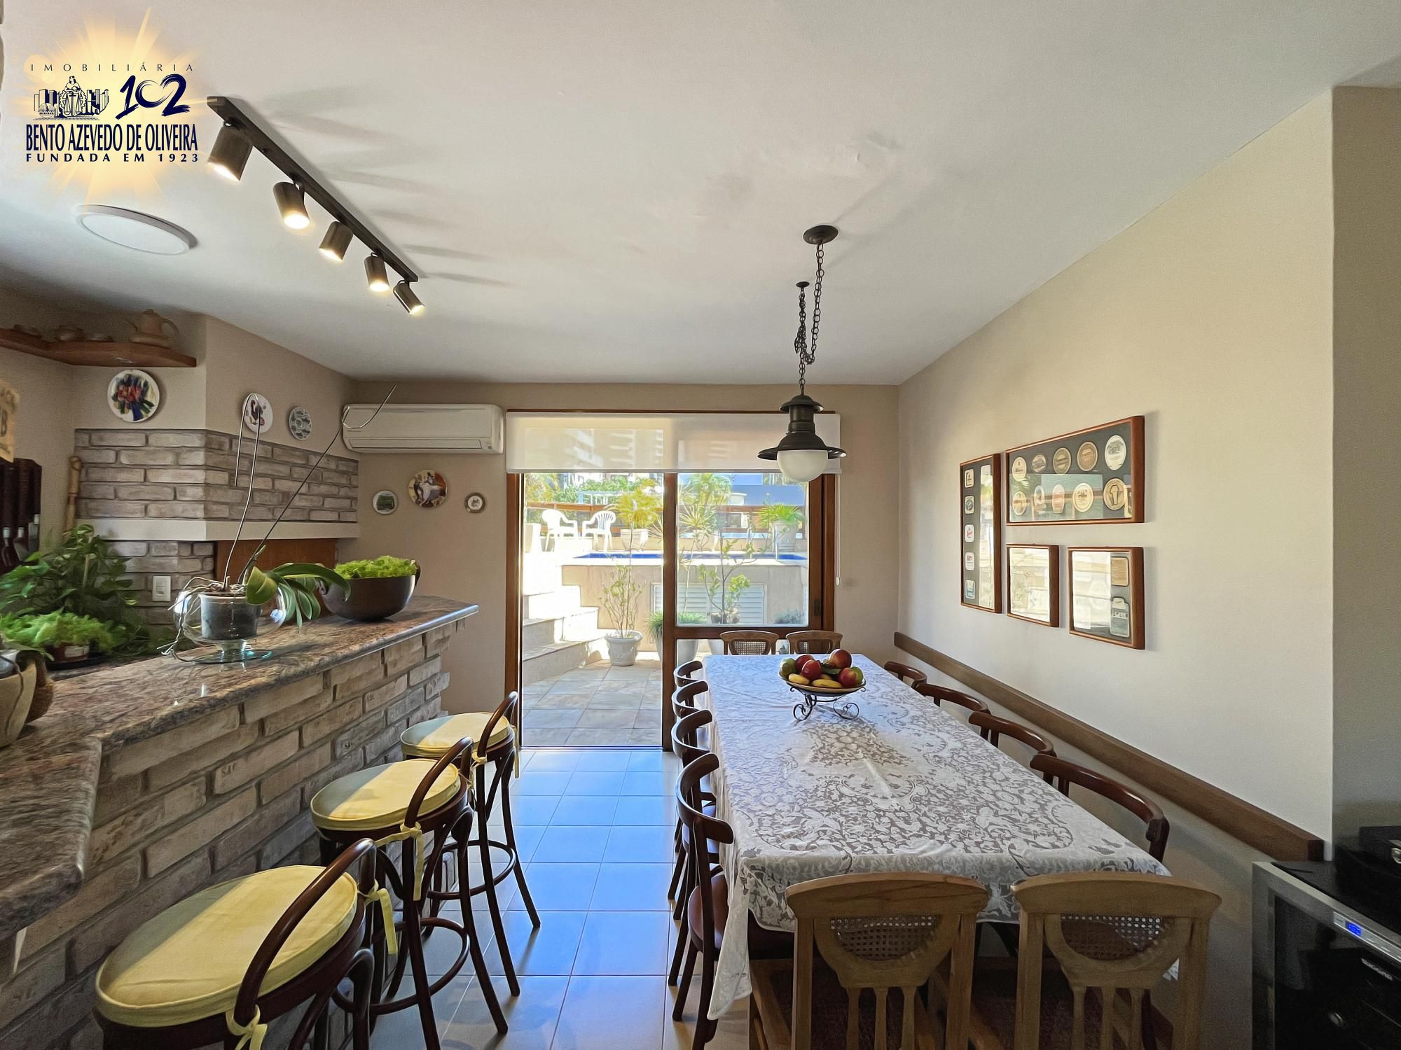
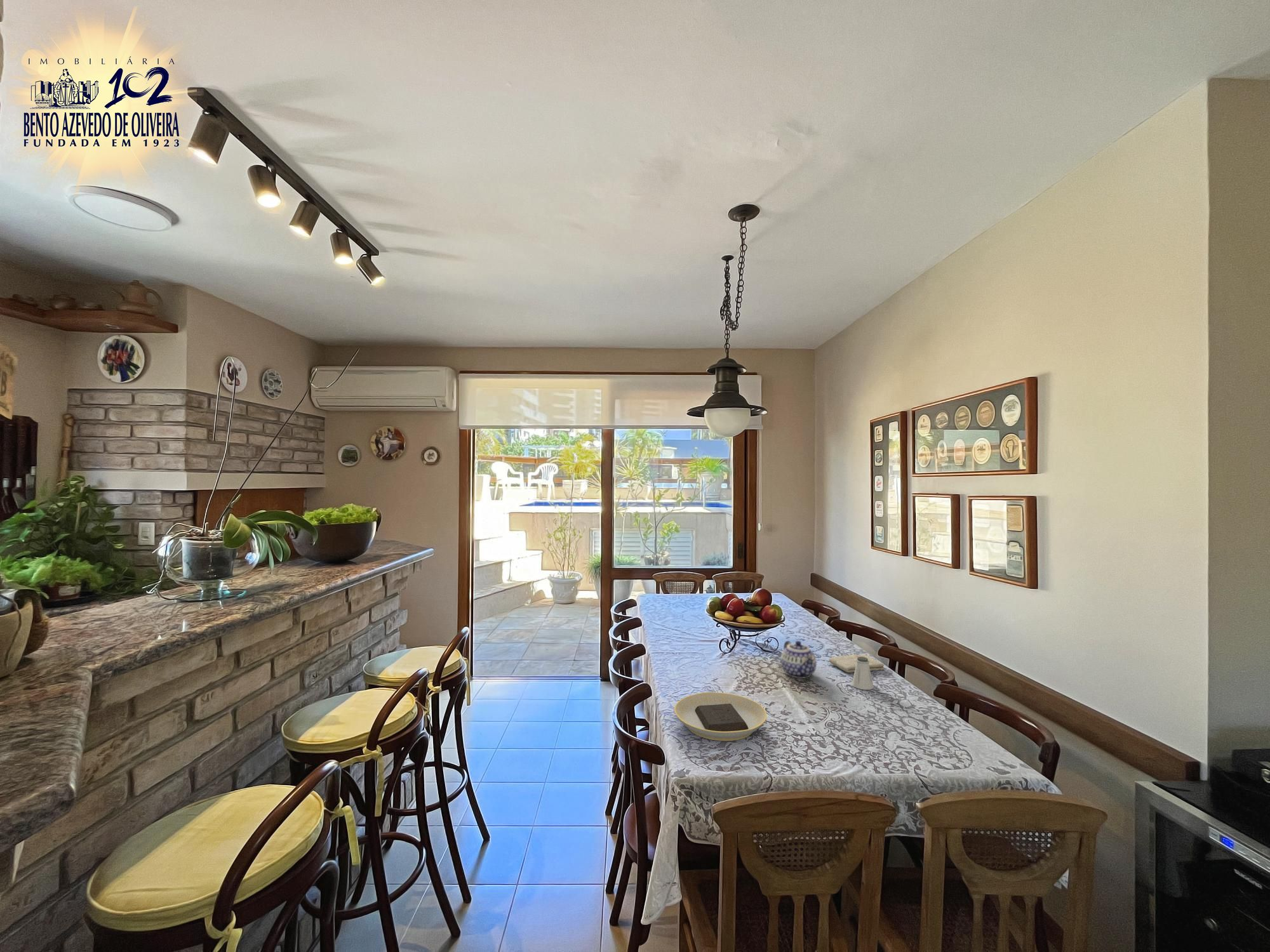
+ plate (719, 717)
+ washcloth (856, 663)
+ teapot (798, 658)
+ saltshaker (862, 671)
